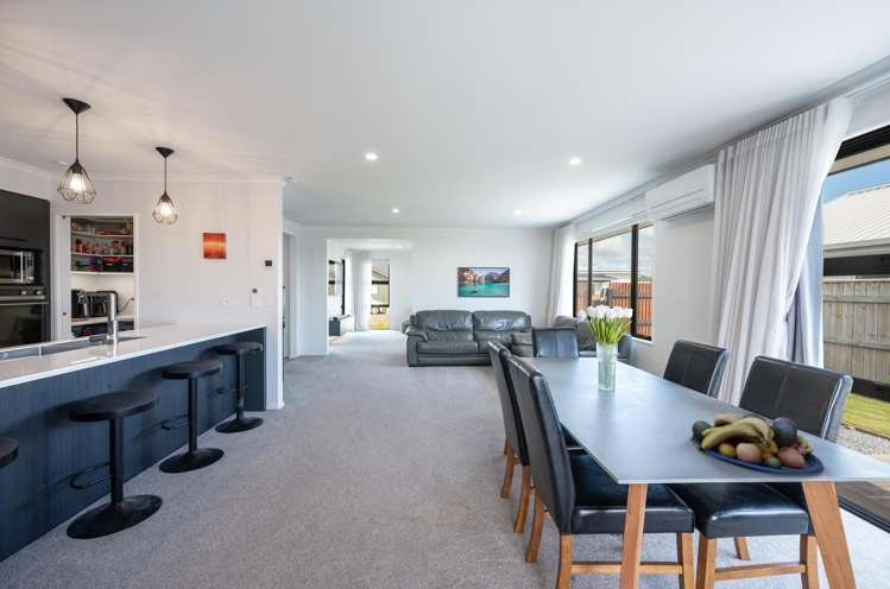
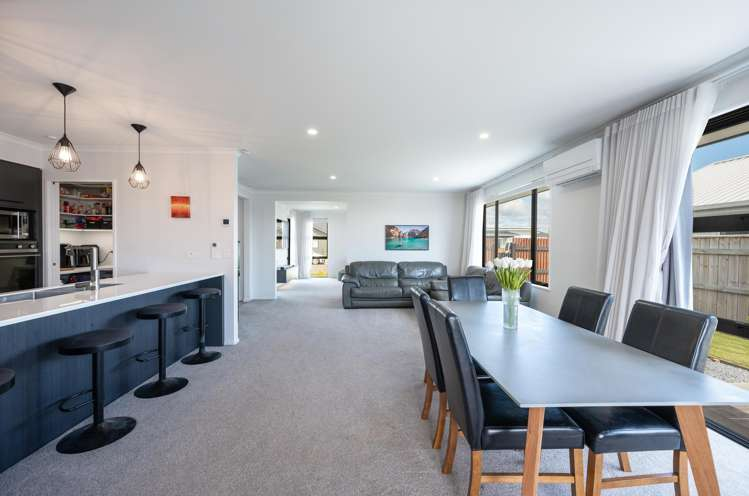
- fruit bowl (752, 433)
